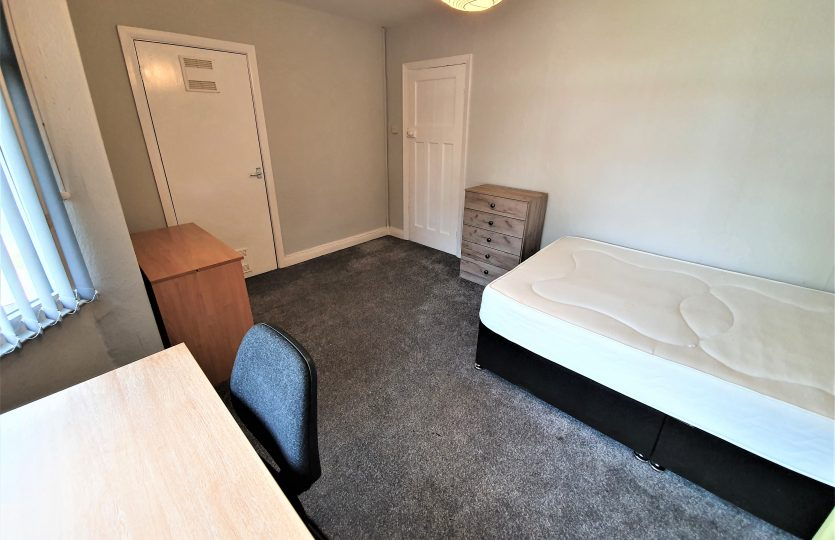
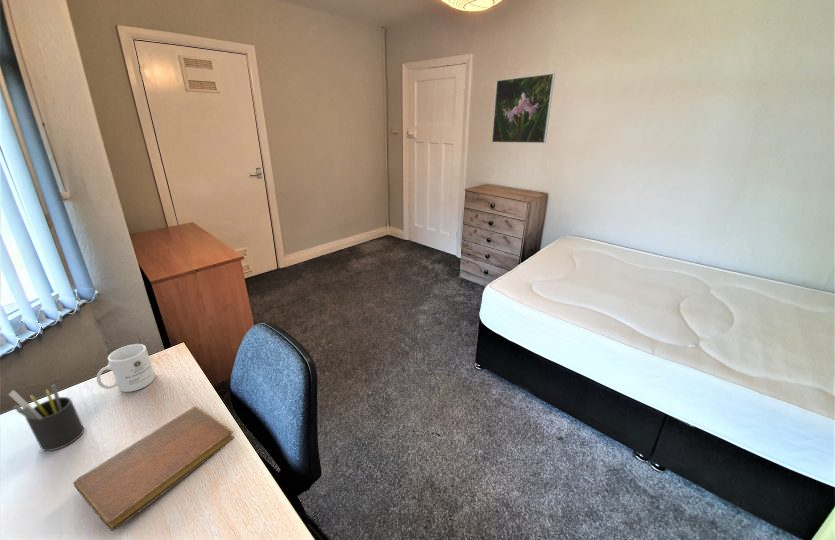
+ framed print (520, 111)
+ pen holder (48, 414)
+ mug (124, 370)
+ notebook (160, 457)
